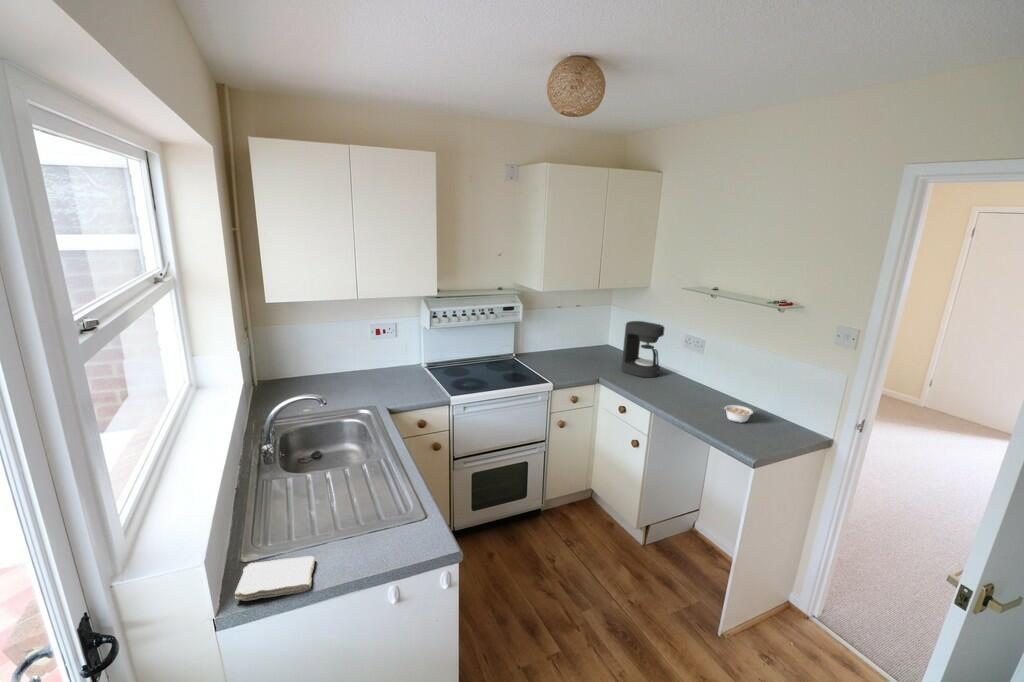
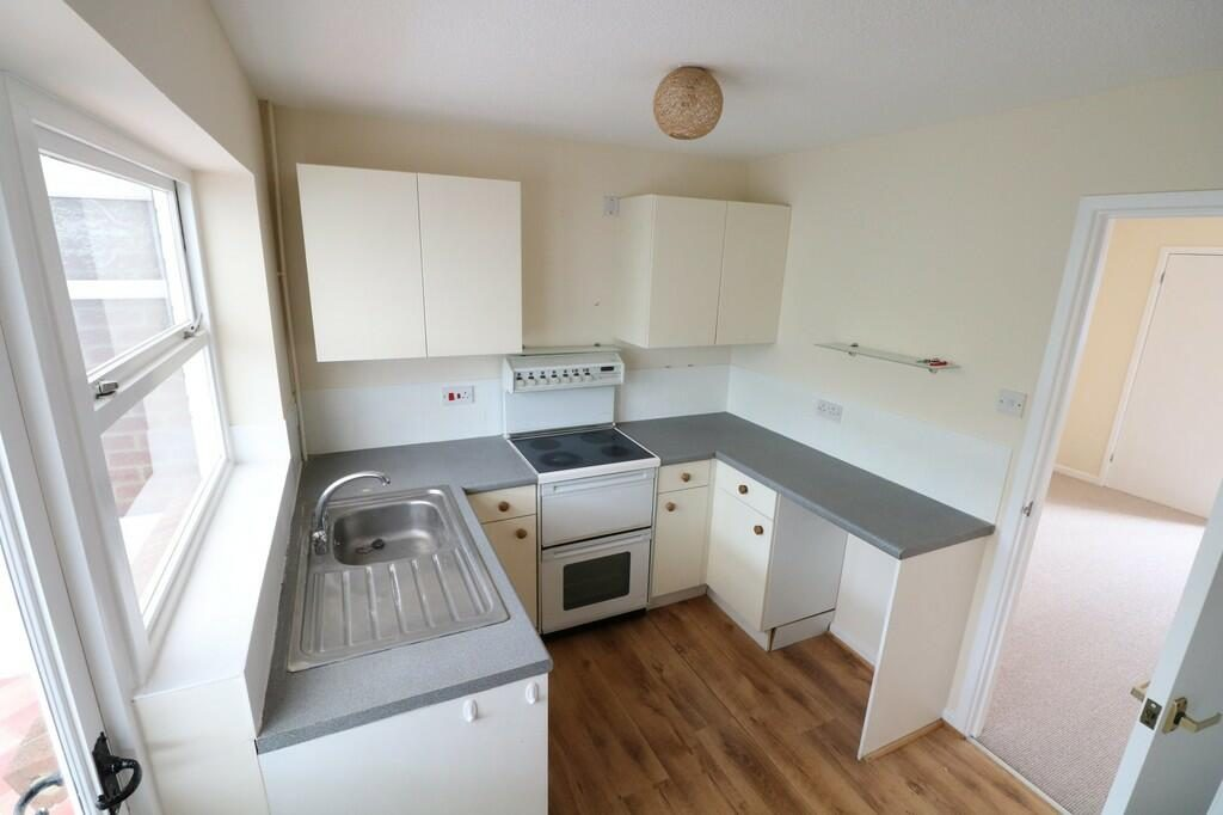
- legume (737, 413)
- washcloth (277, 576)
- coffee maker (643, 347)
